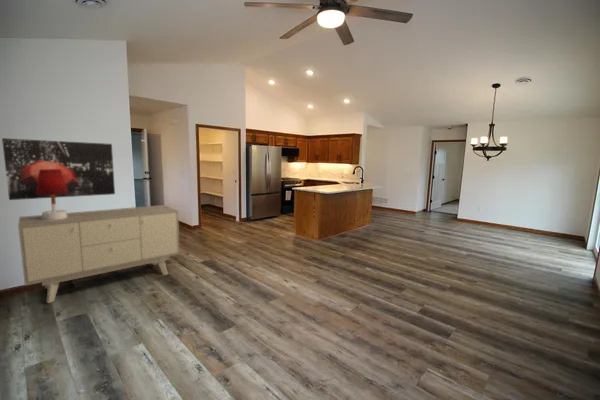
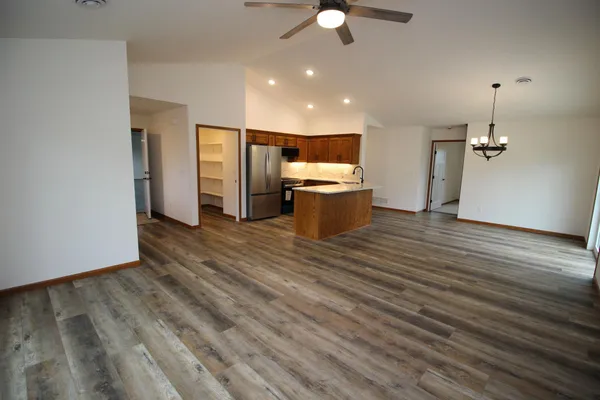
- table lamp (52, 193)
- wall art (64, 169)
- sideboard (108, 247)
